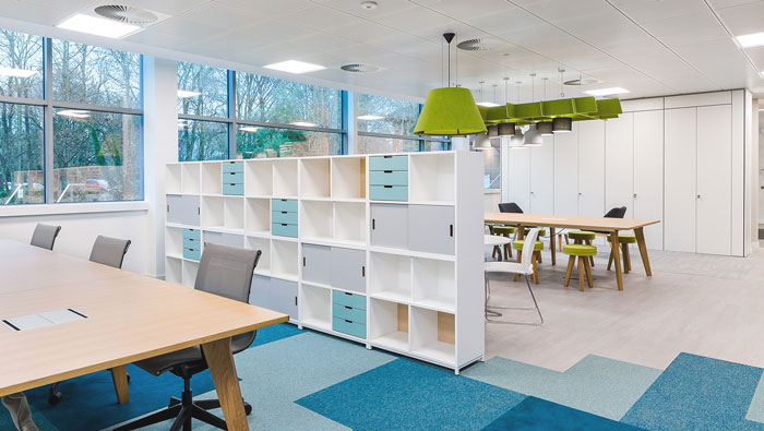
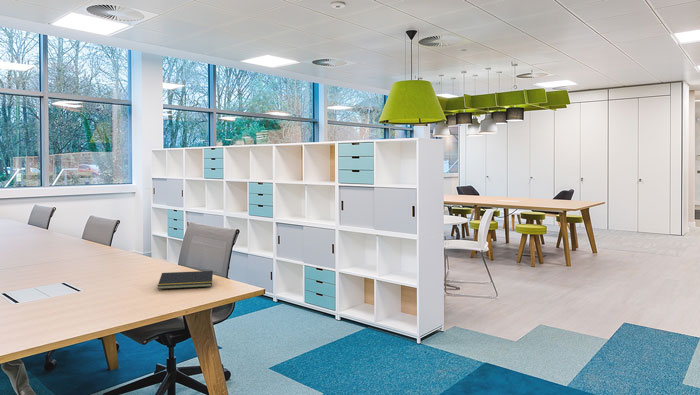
+ notepad (186, 279)
